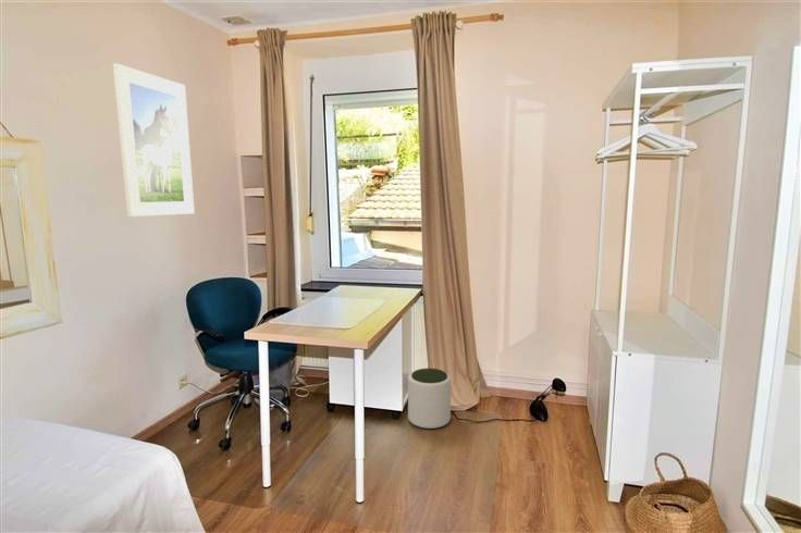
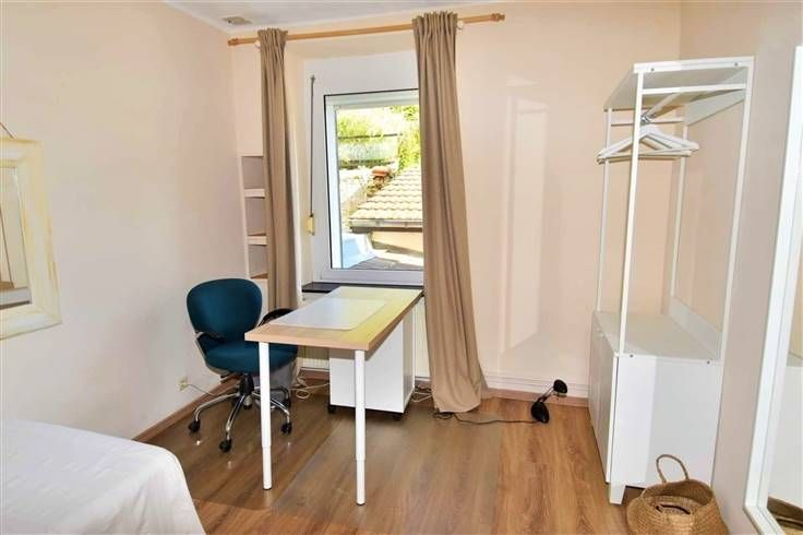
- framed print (158, 146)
- plant pot (429, 397)
